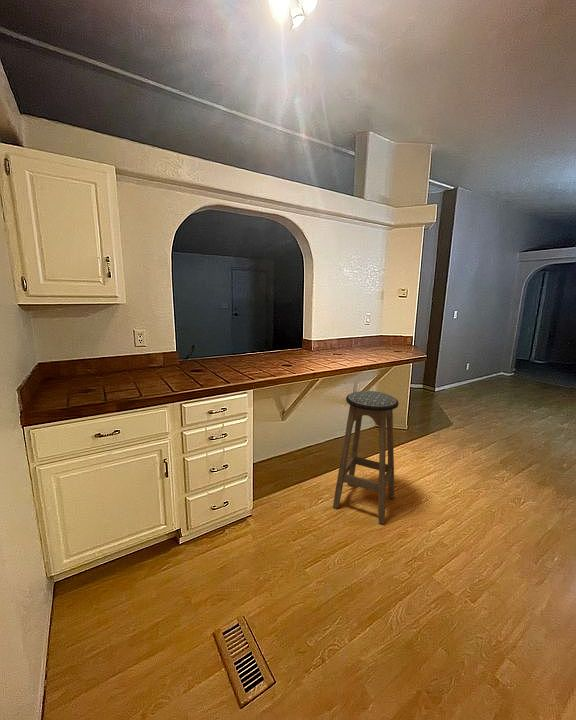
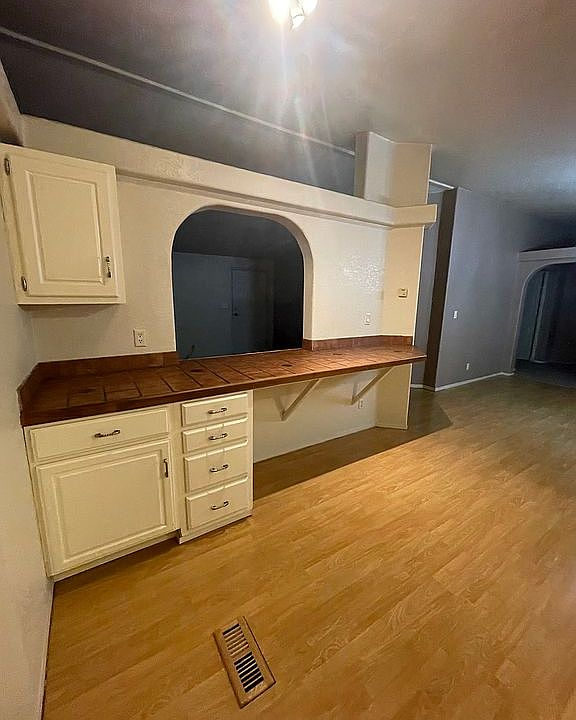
- stool (367, 459)
